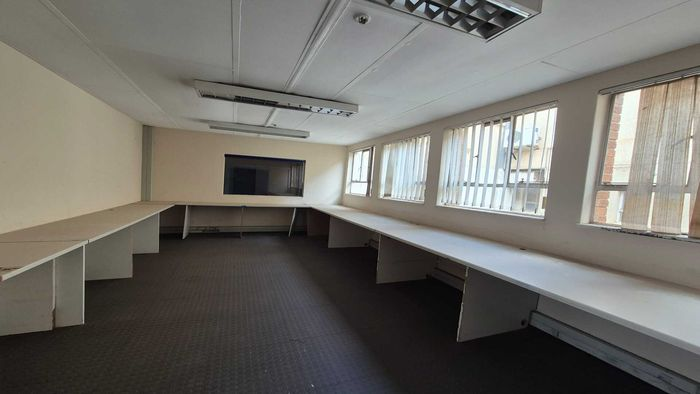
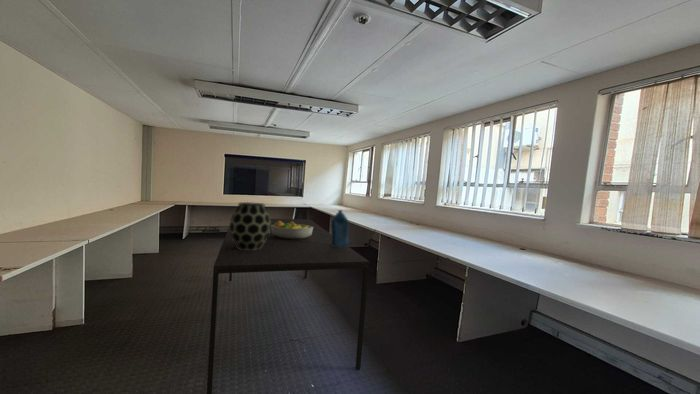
+ fruit bowl (292, 228)
+ bottle (340, 227)
+ vase (250, 225)
+ dining table (279, 270)
